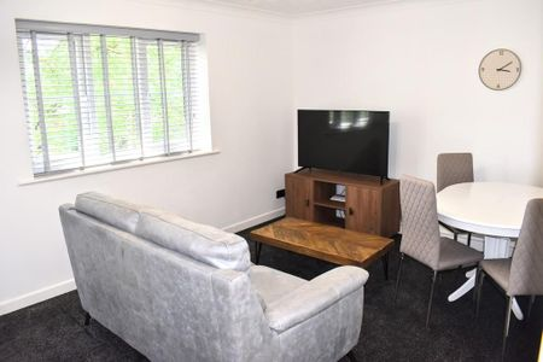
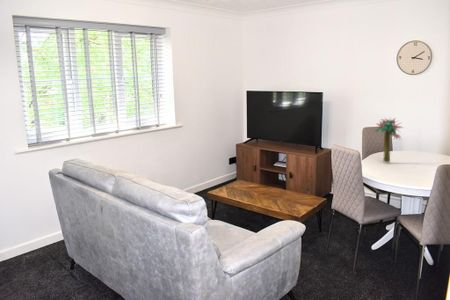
+ flower bouquet (388, 139)
